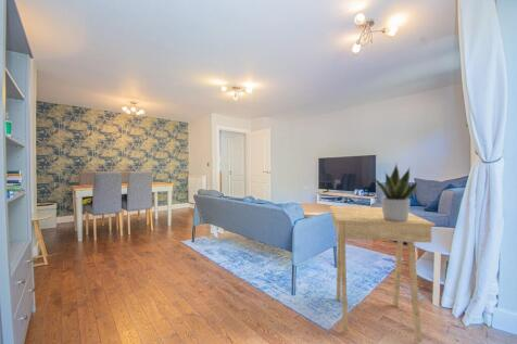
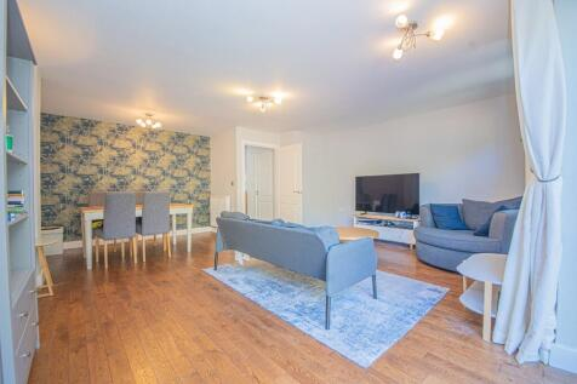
- side table (395, 265)
- potted plant (393, 190)
